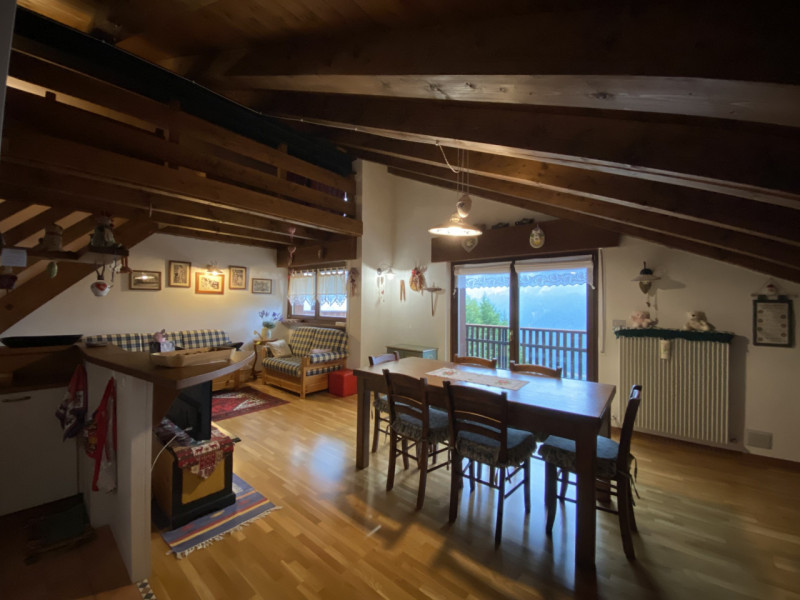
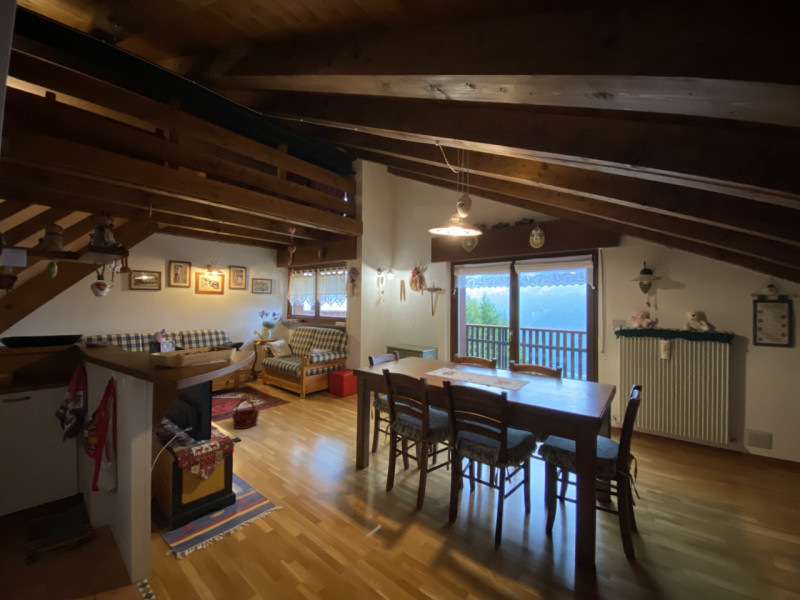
+ basket (245, 411)
